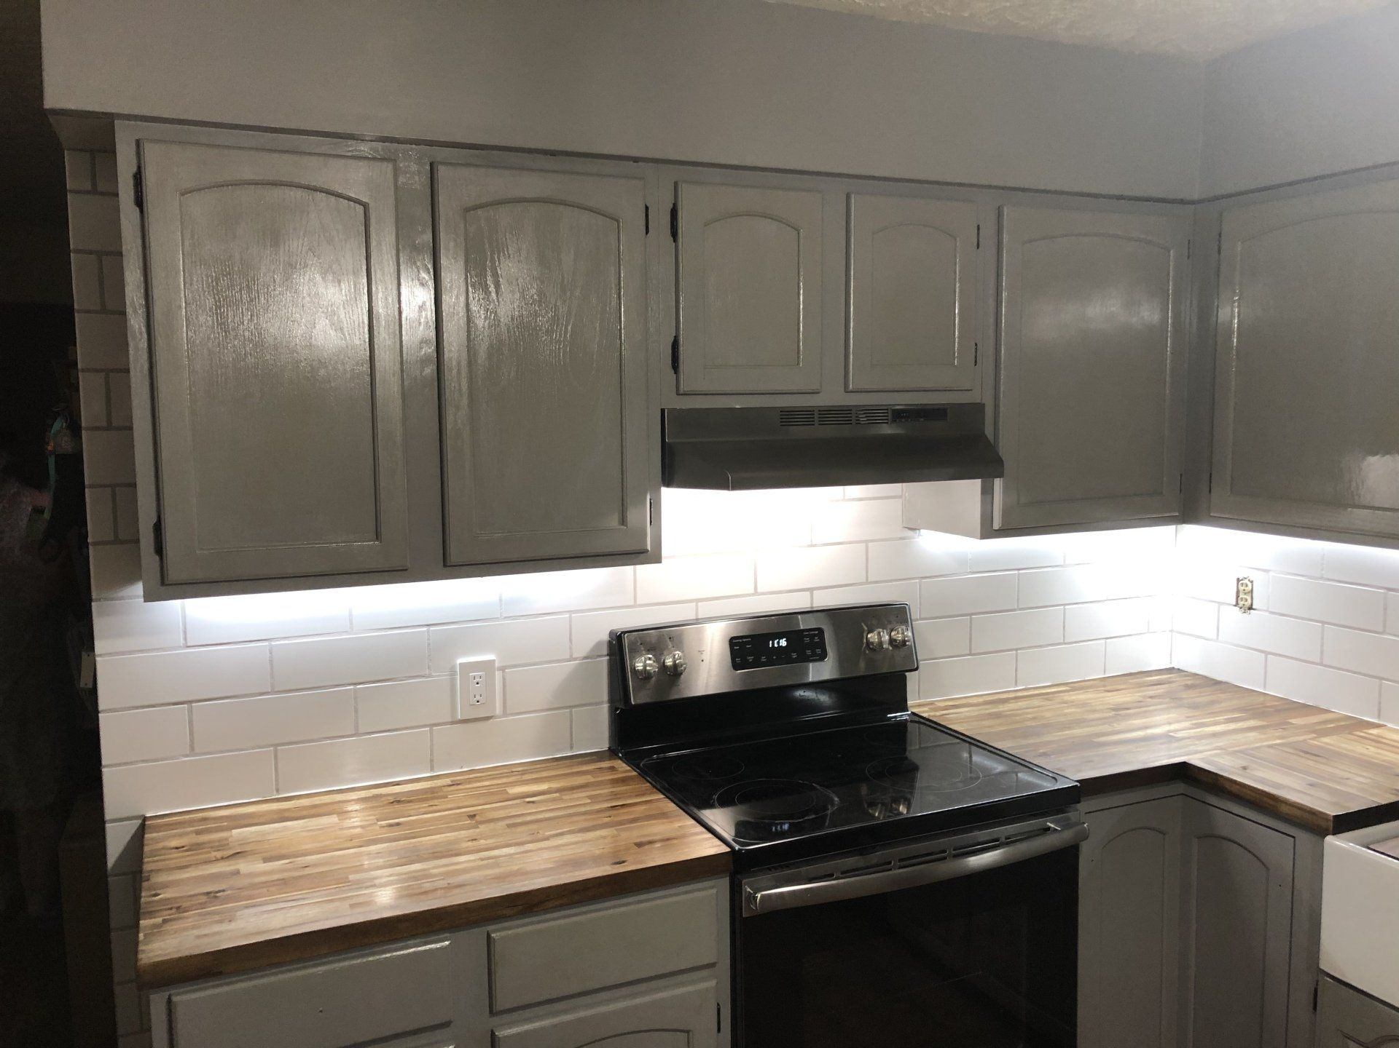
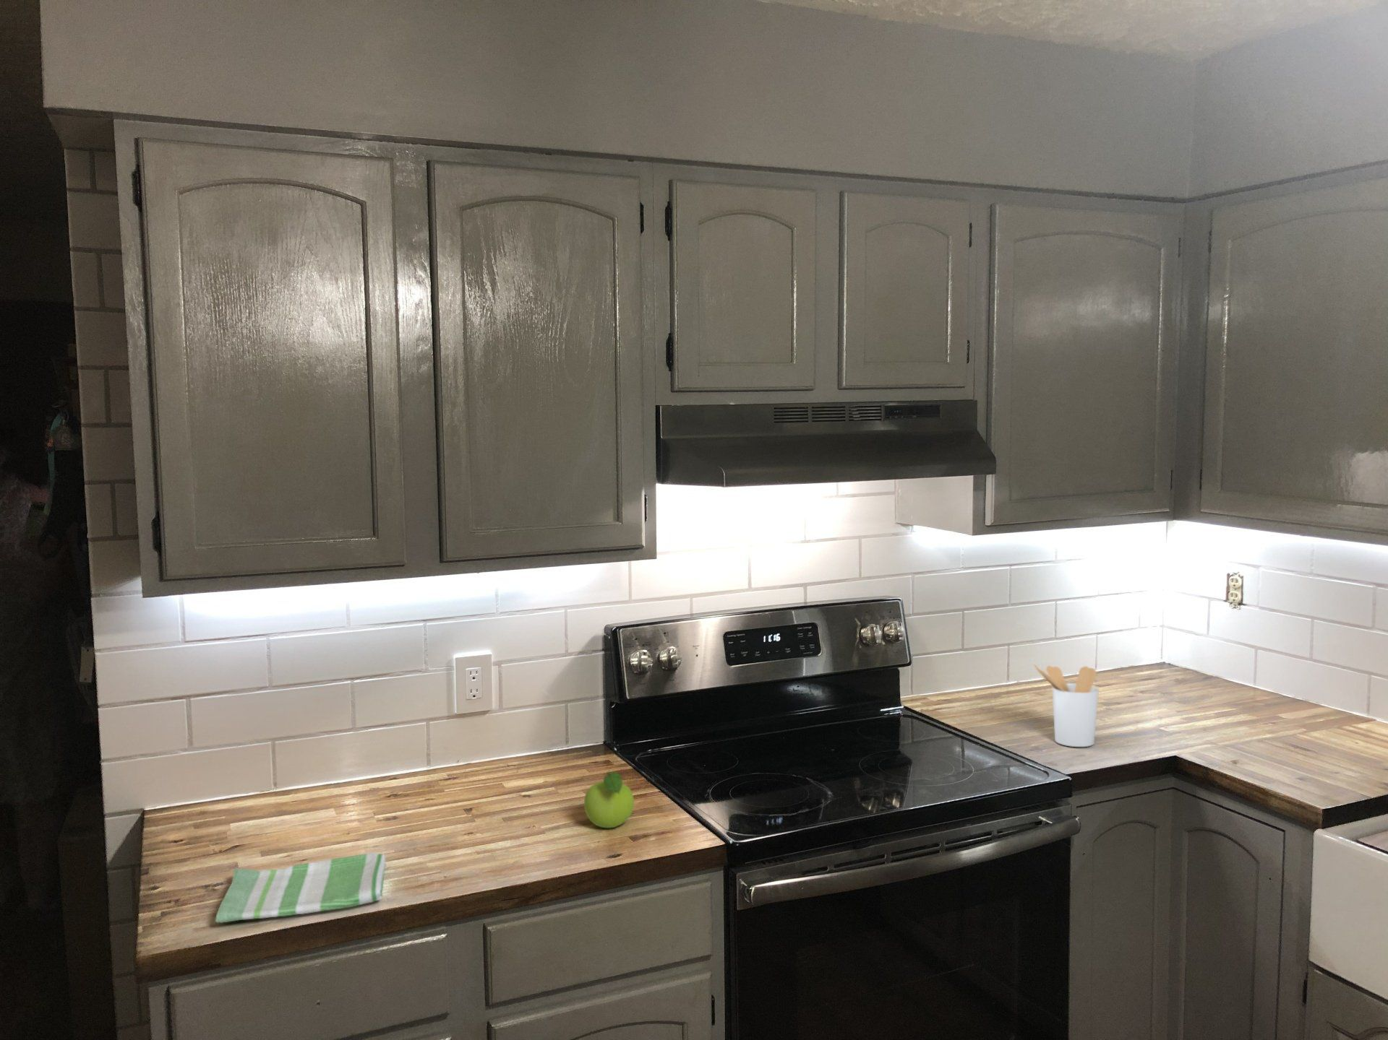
+ dish towel (306, 886)
+ utensil holder (1064, 702)
+ fruit (610, 801)
